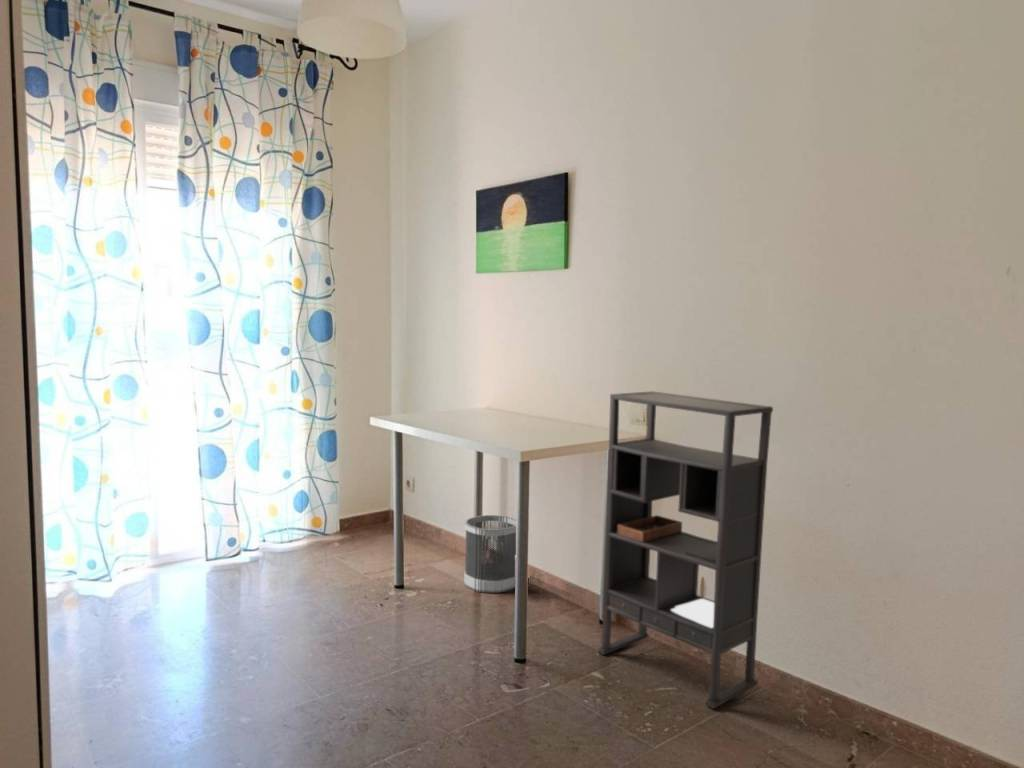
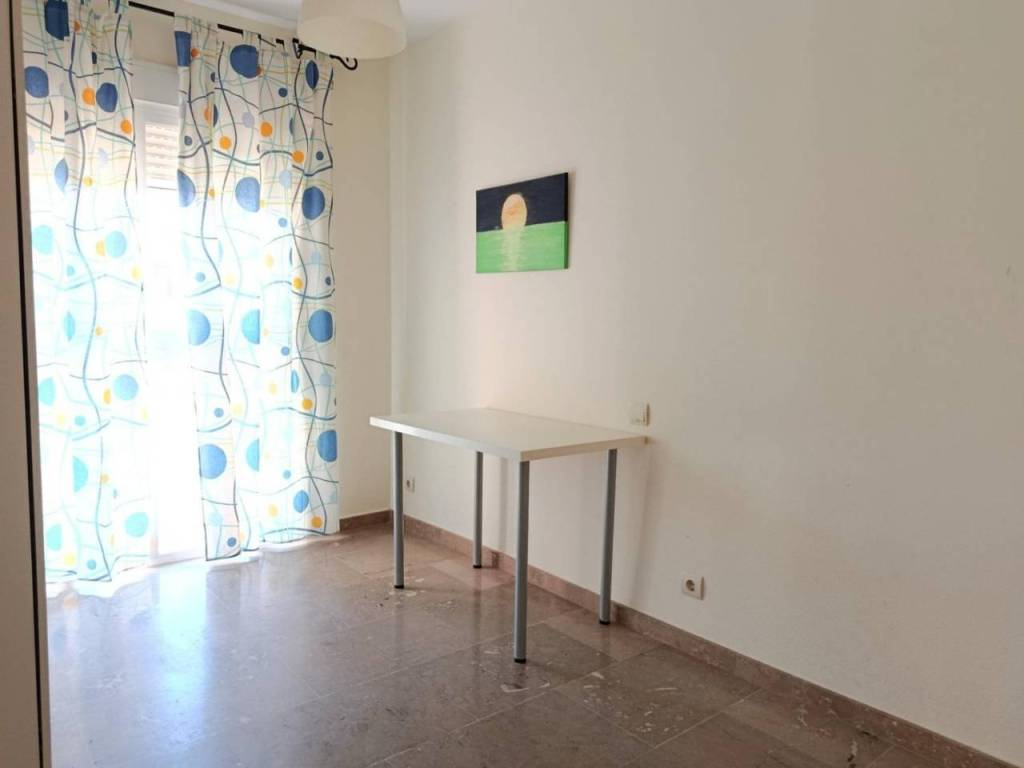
- bookshelf (680, 535)
- wastebasket (491, 552)
